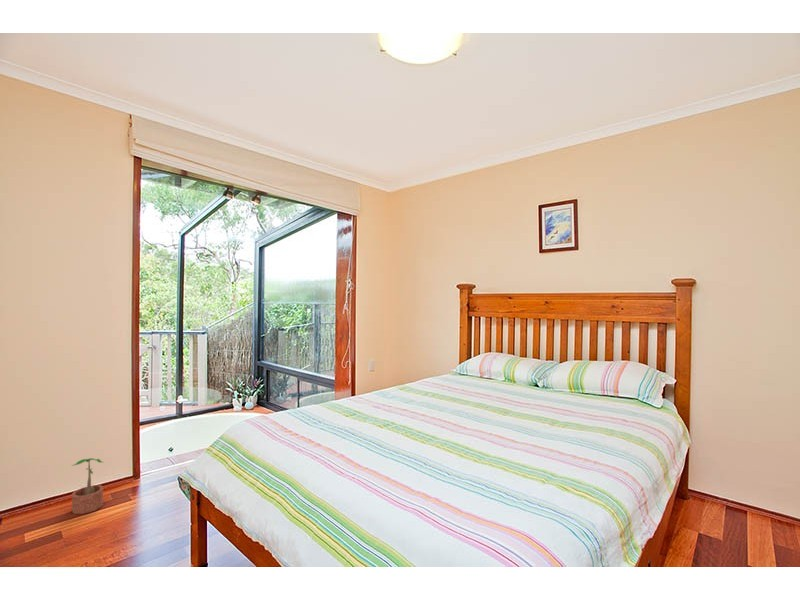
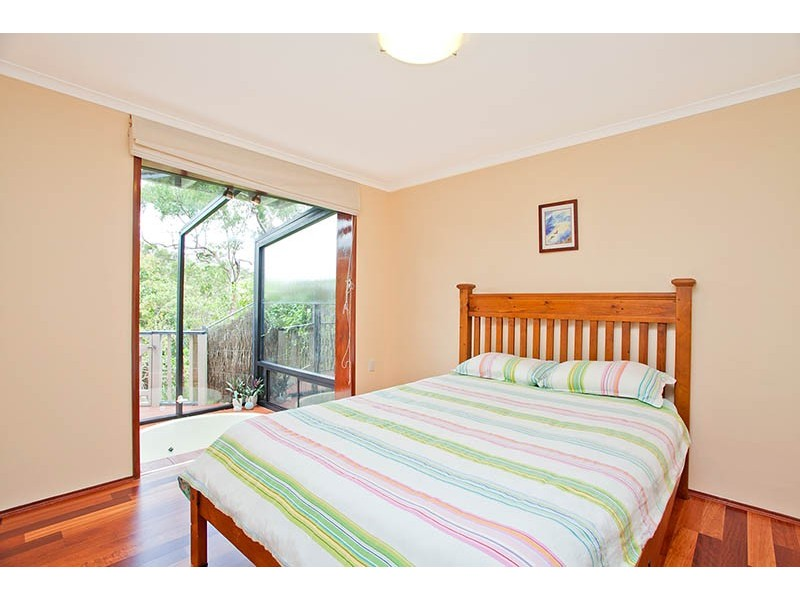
- potted plant (88, 482)
